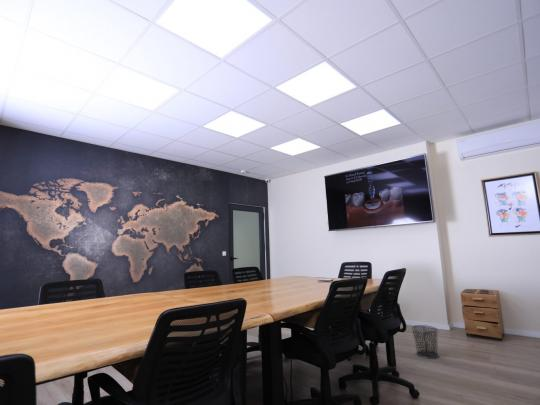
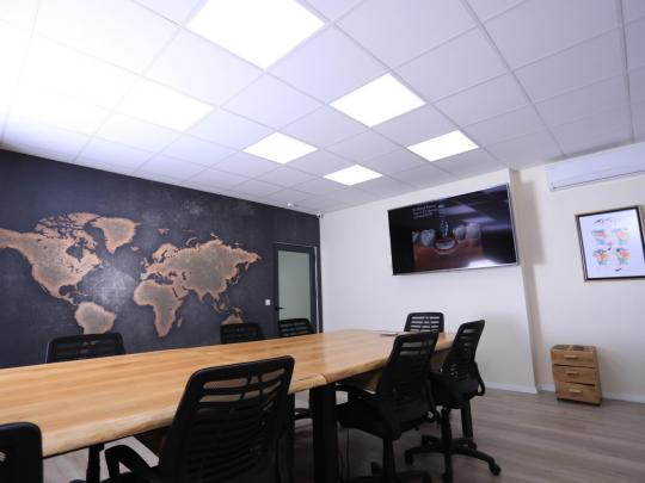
- waste bin (425, 341)
